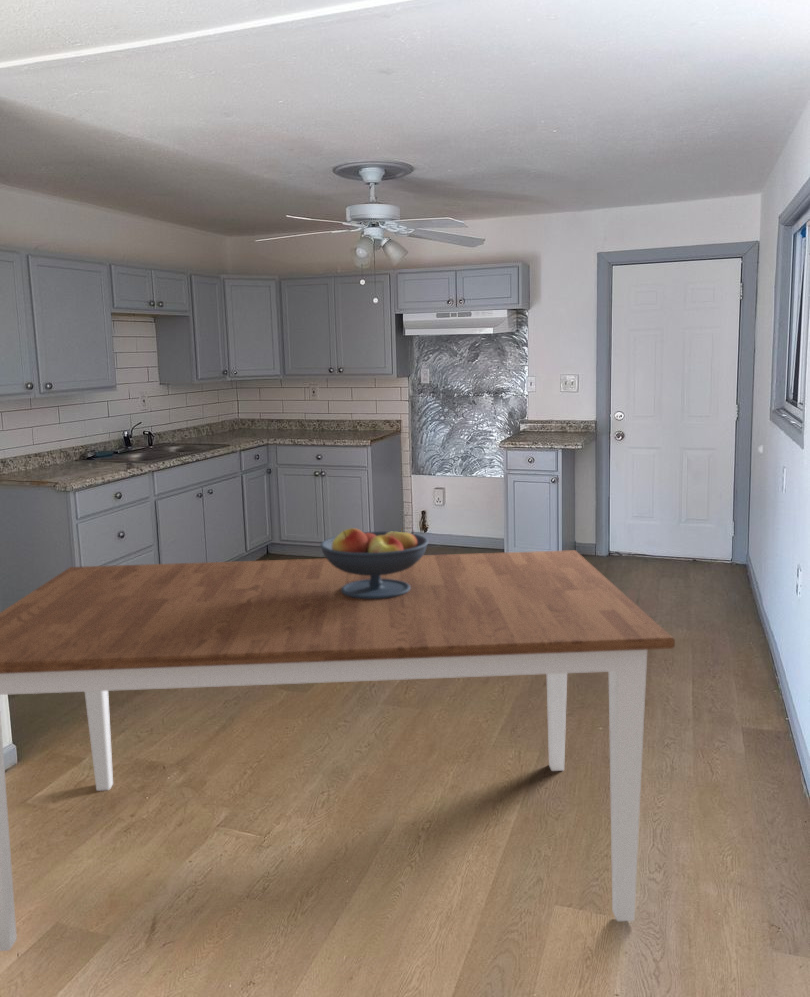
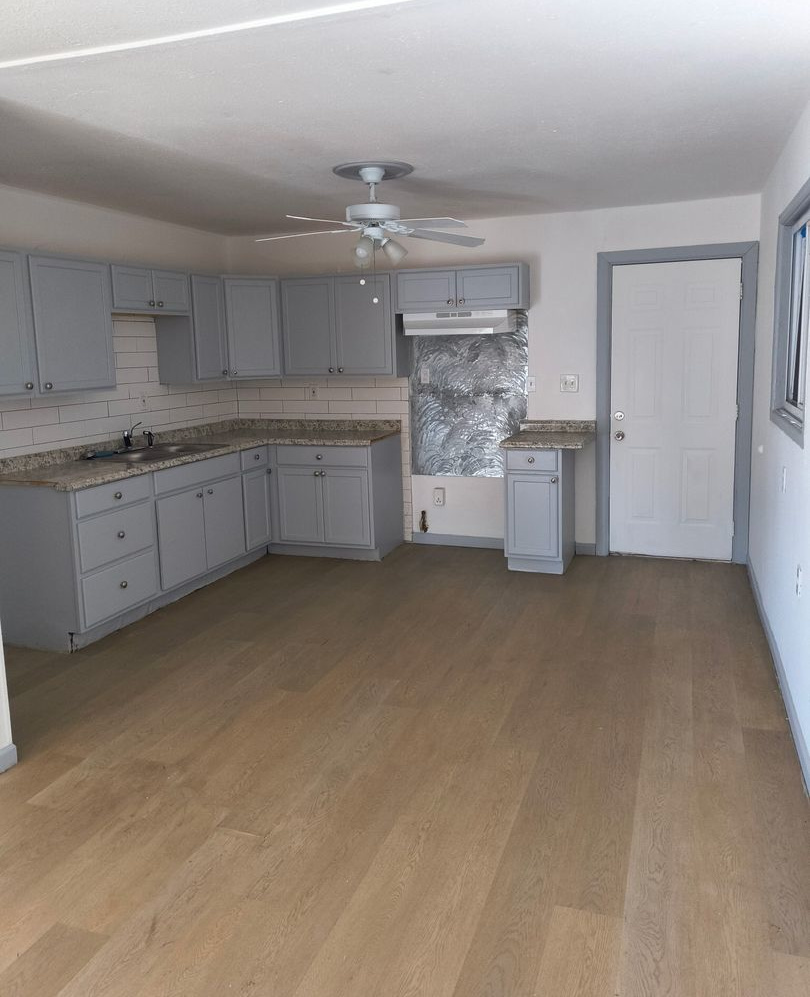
- fruit bowl (374, 556)
- dining table (321, 682)
